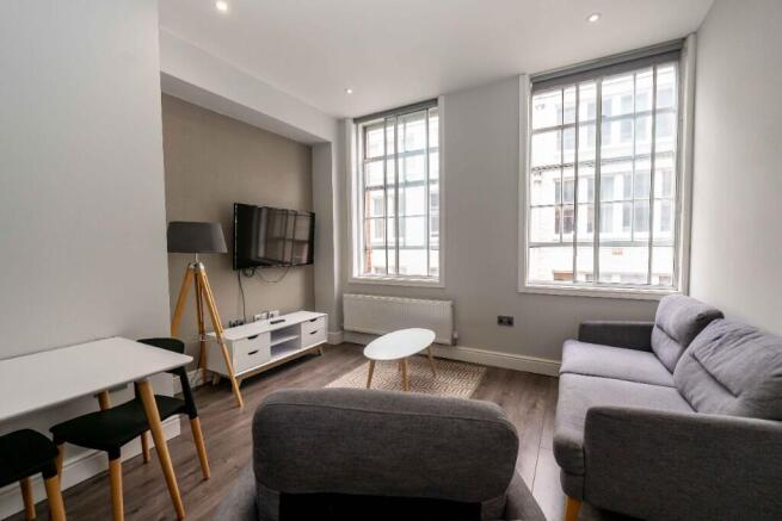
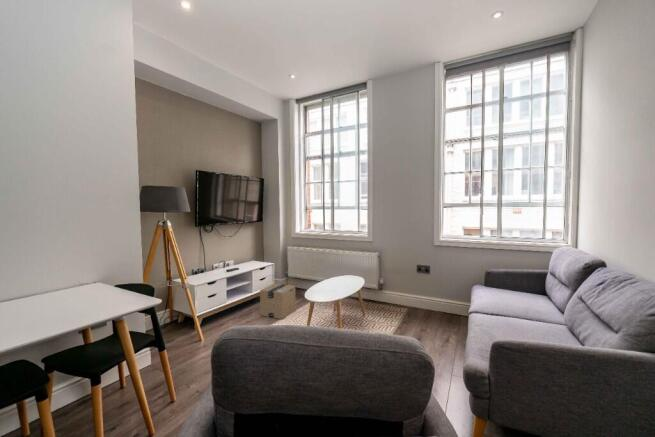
+ cardboard box (278, 300)
